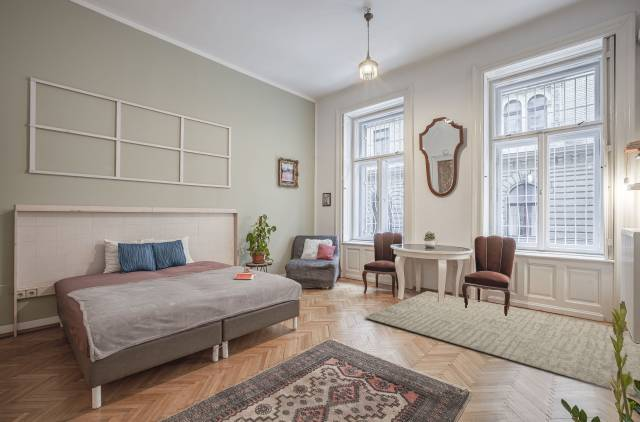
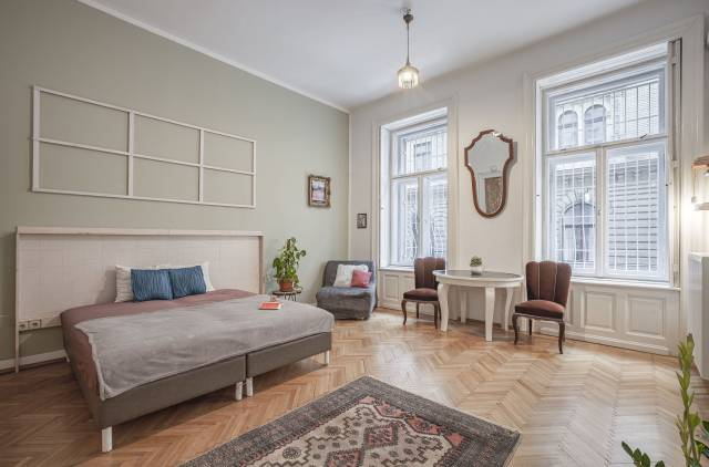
- rug (505, 326)
